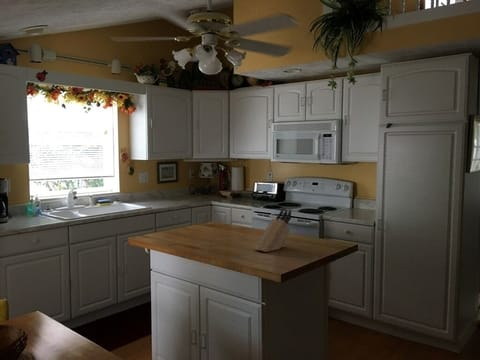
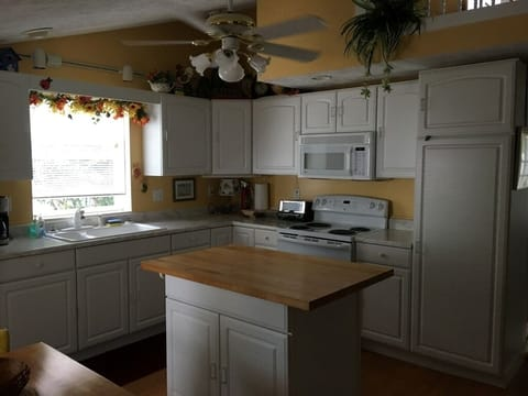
- knife block (274, 229)
